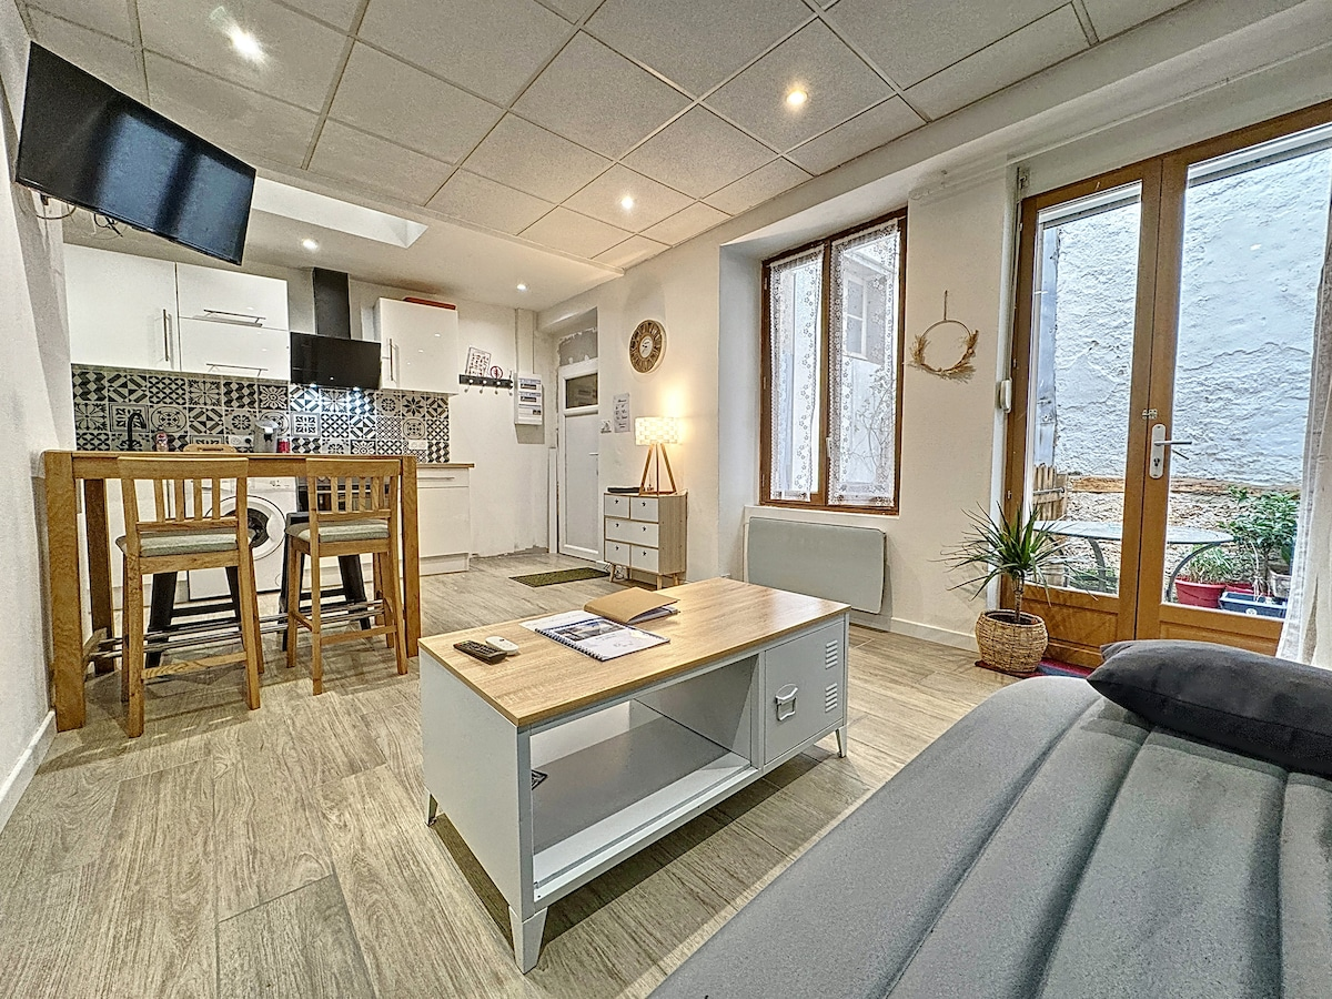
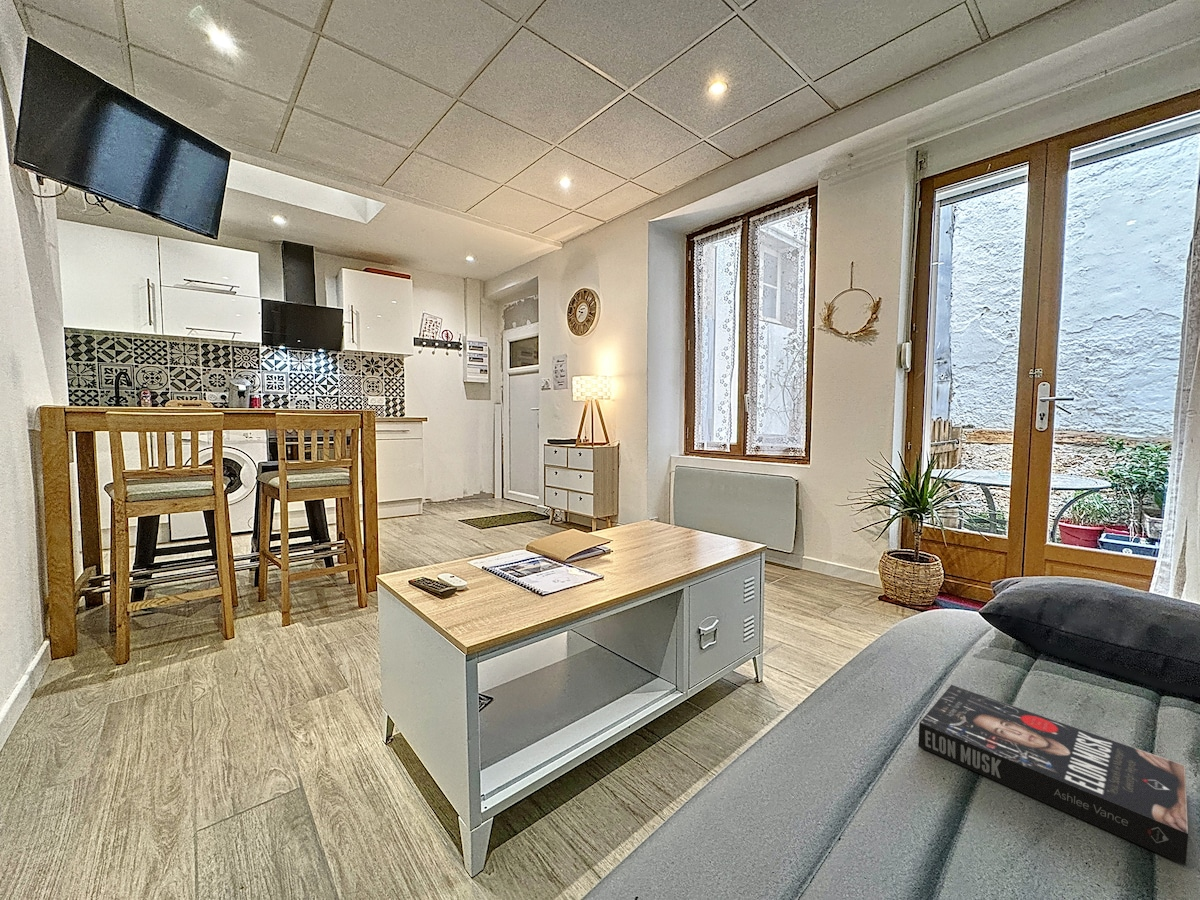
+ book (1042, 755)
